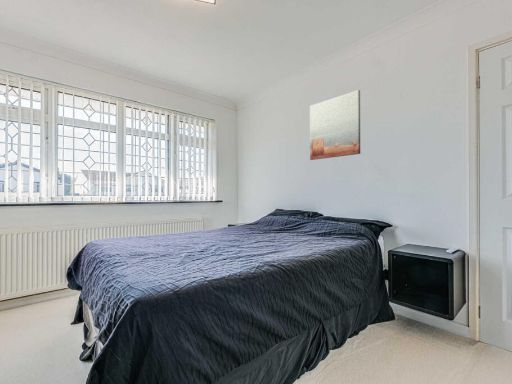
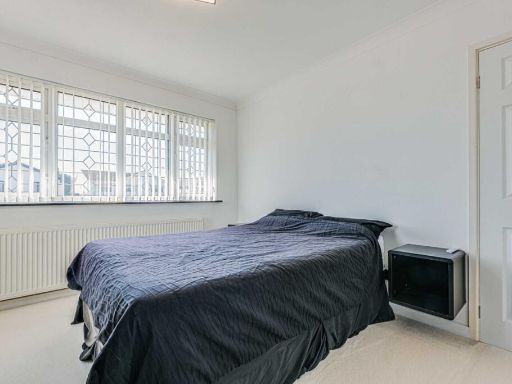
- wall art (333, 128)
